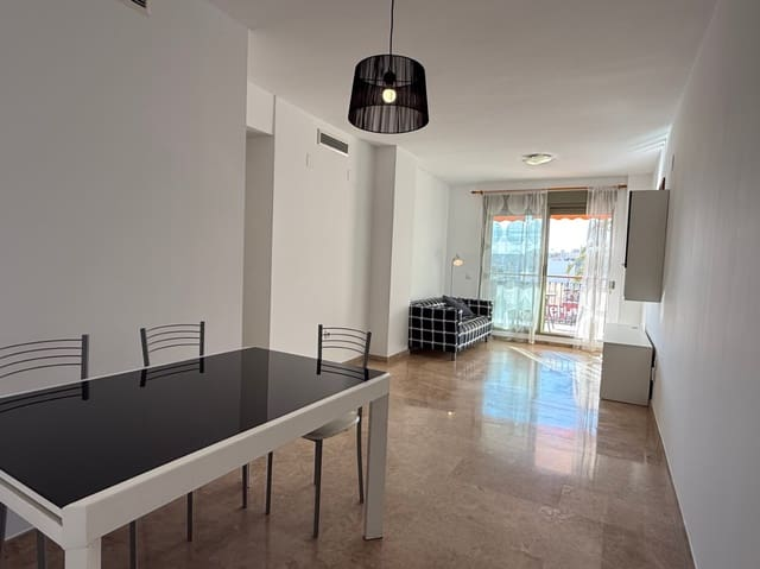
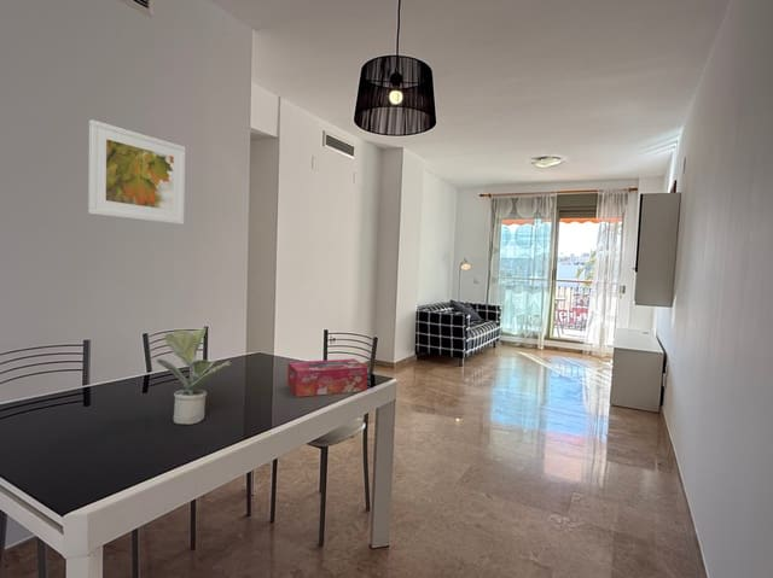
+ tissue box (326, 376)
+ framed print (140, 176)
+ potted plant (196, 370)
